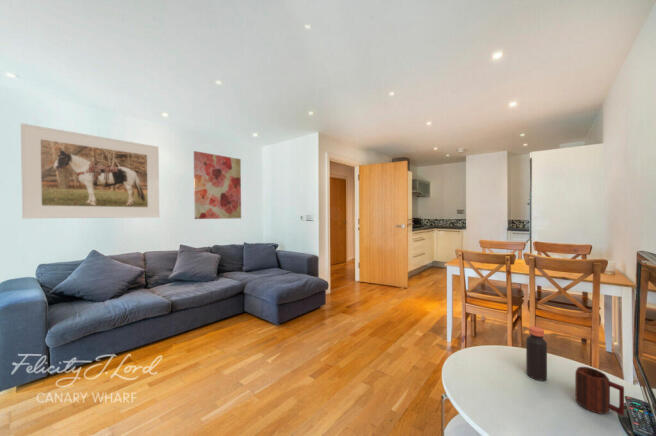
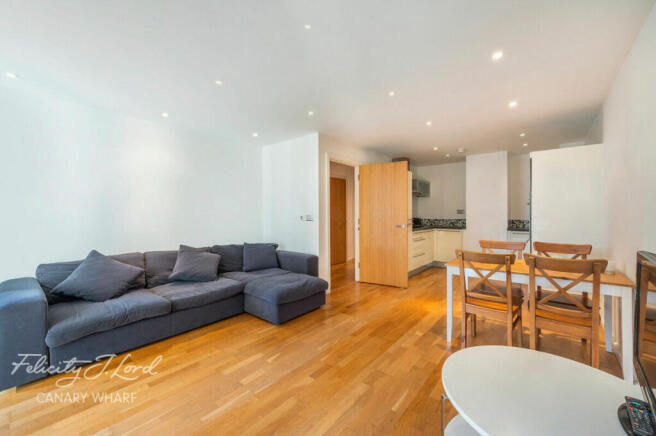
- mug (598, 391)
- wall art (219, 187)
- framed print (100, 177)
- bottle (536, 352)
